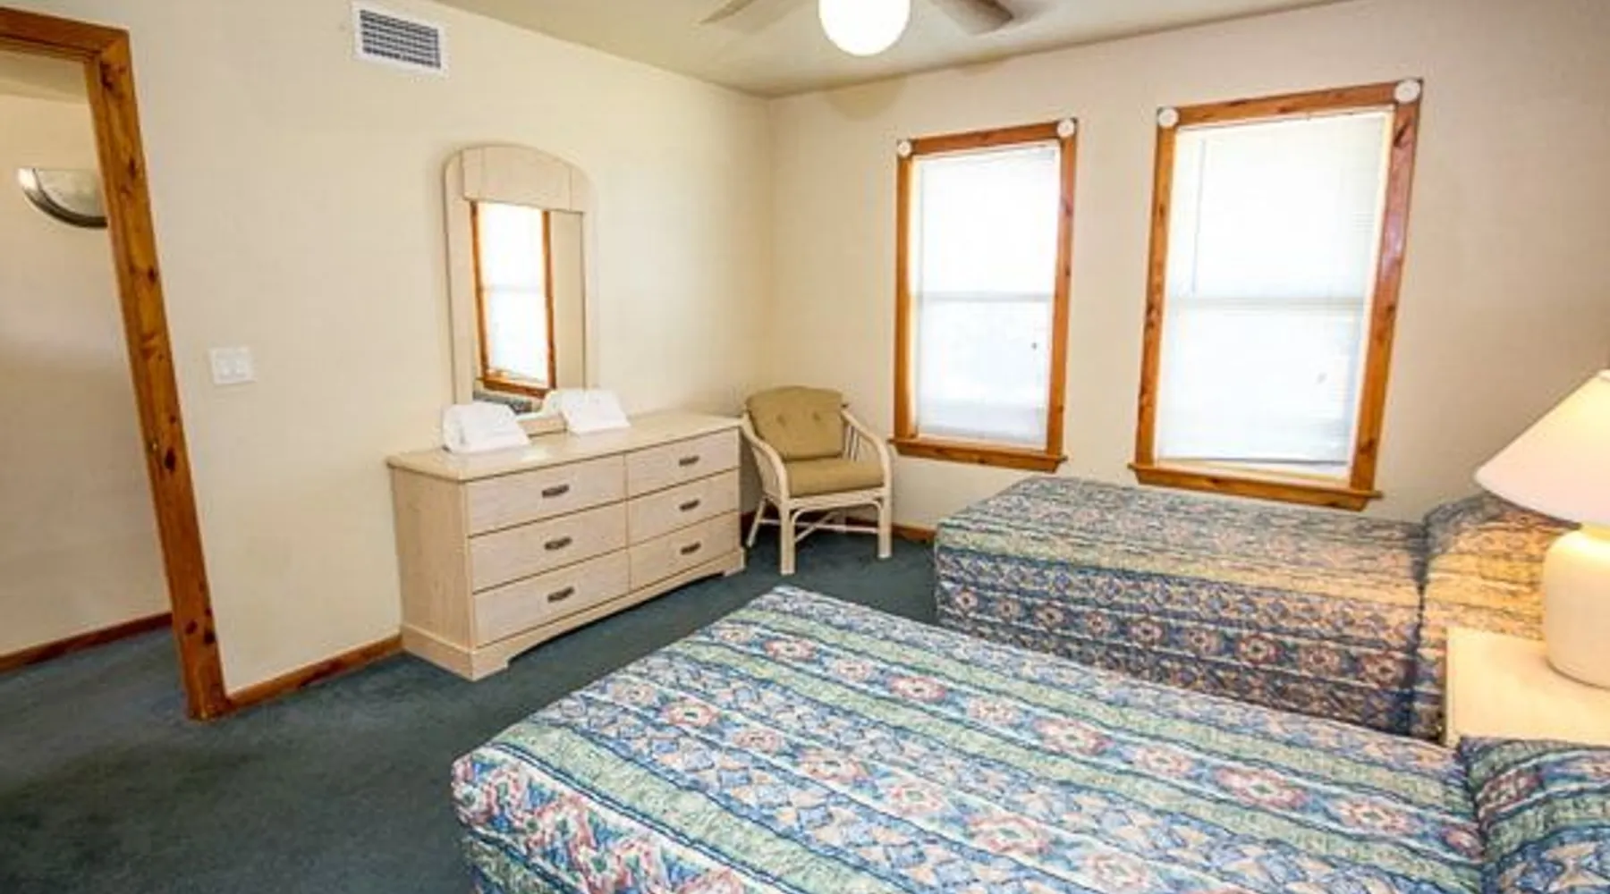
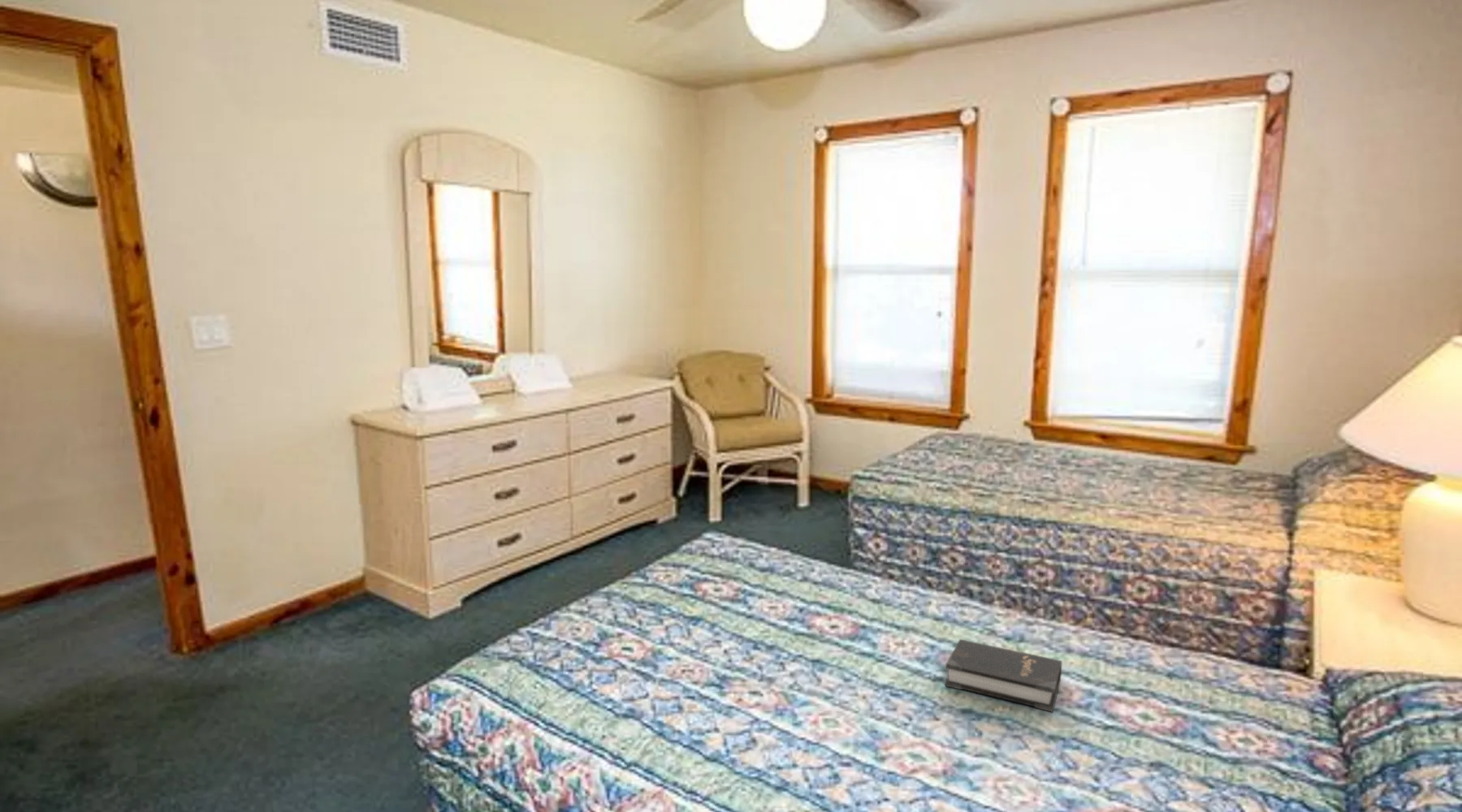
+ hardback book (1003, 672)
